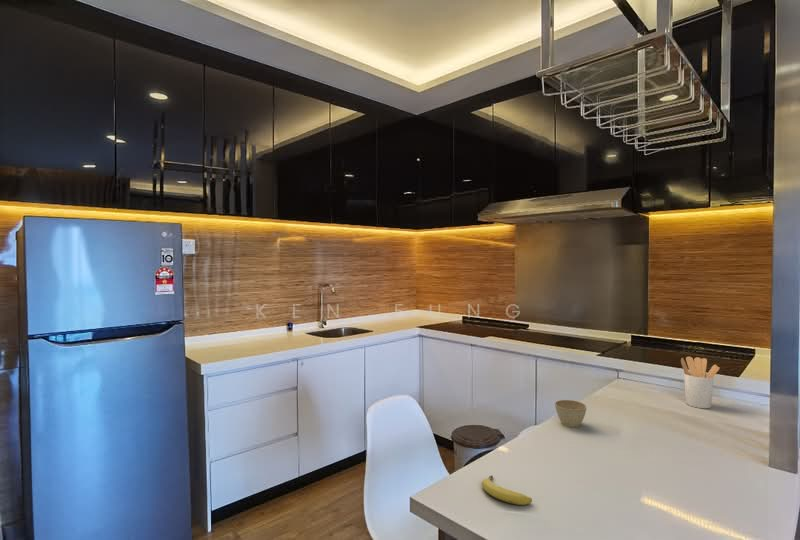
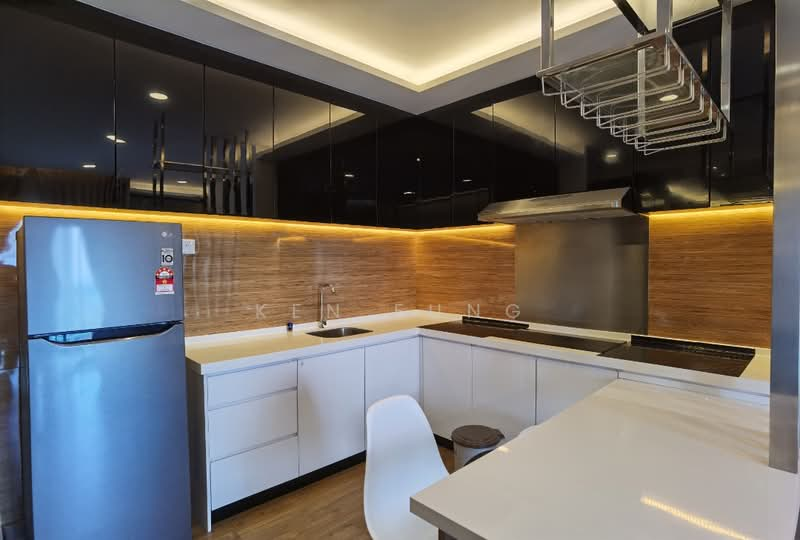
- fruit (501, 488)
- flower pot (570, 414)
- utensil holder (697, 380)
